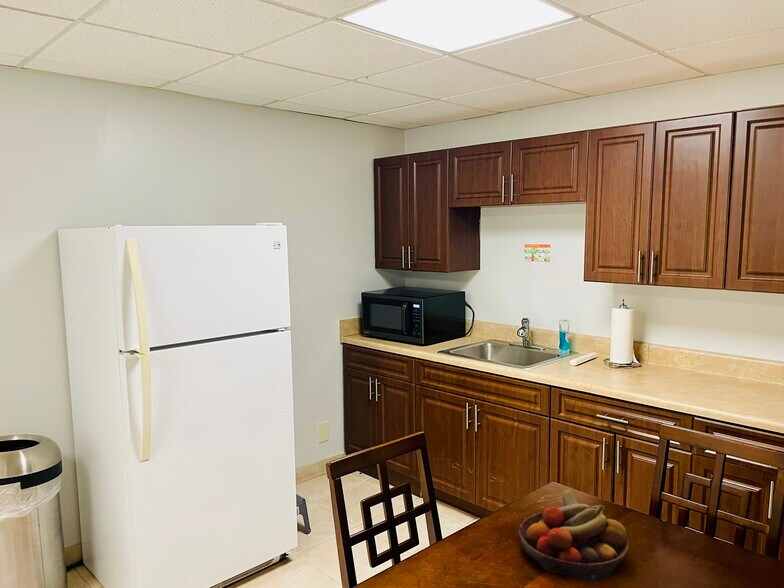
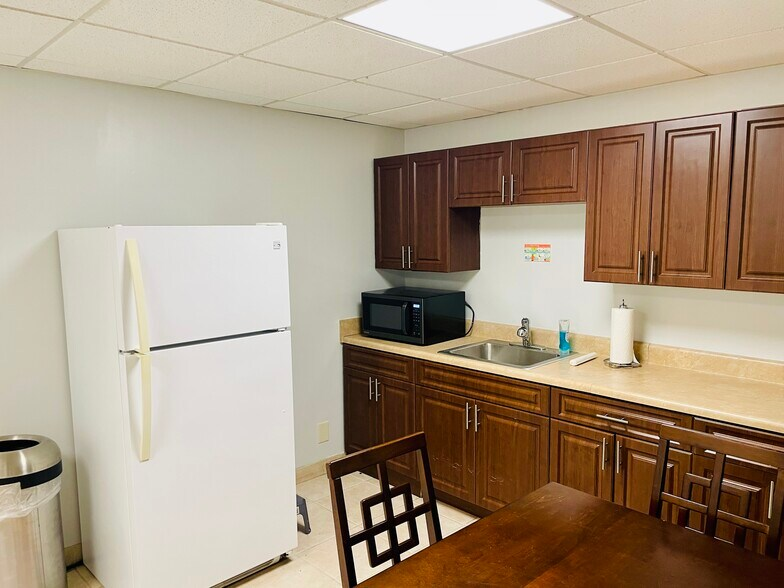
- fruit bowl (571, 530)
